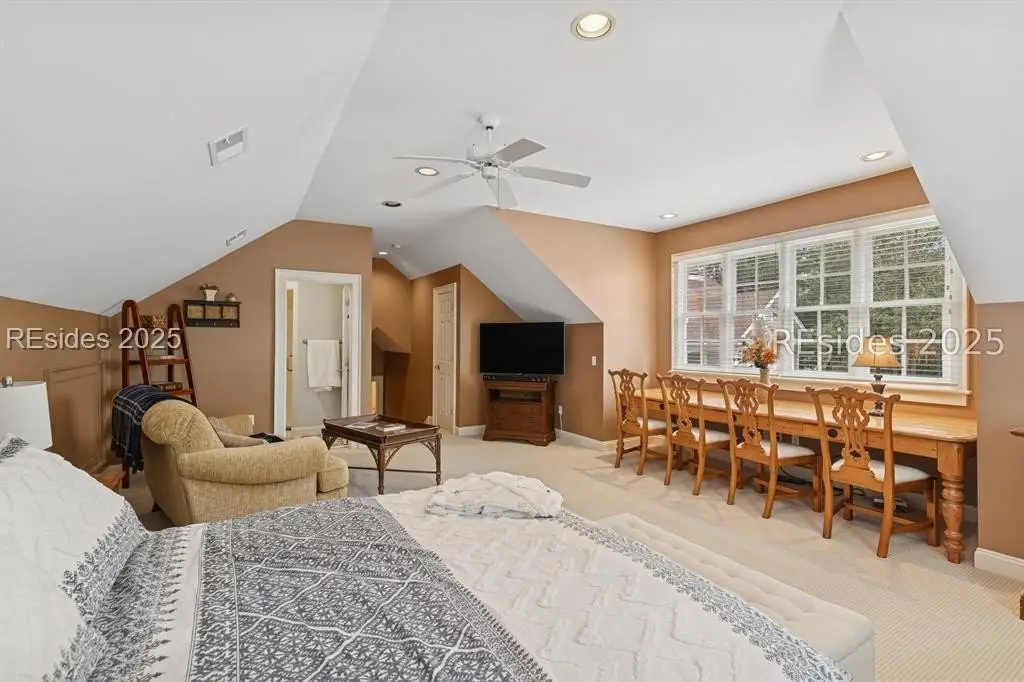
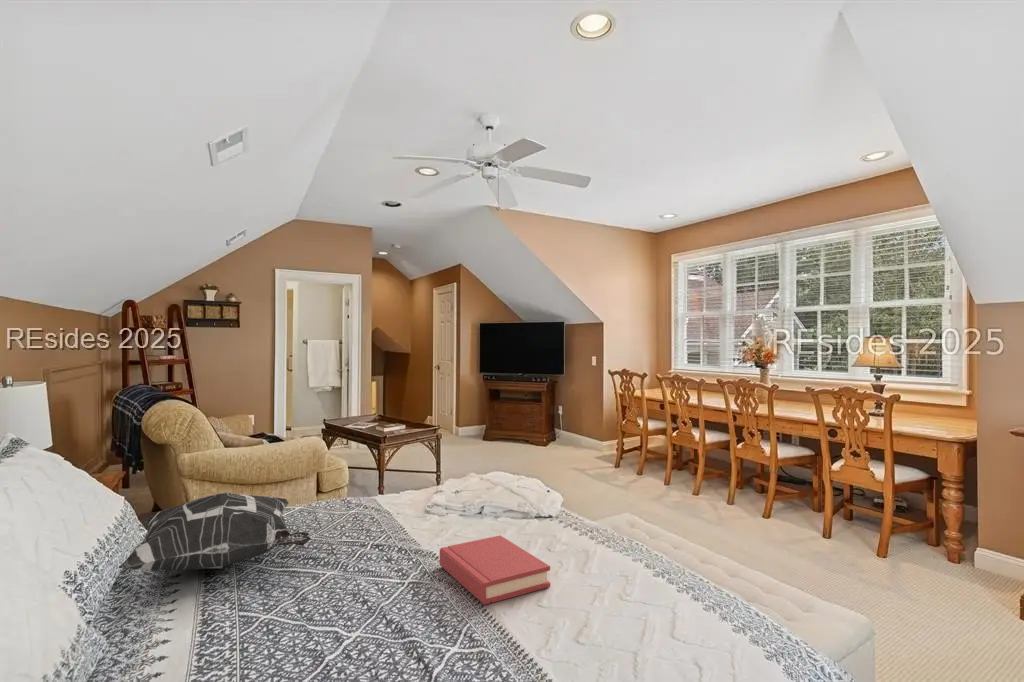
+ hardback book (492, 566)
+ decorative pillow (222, 529)
